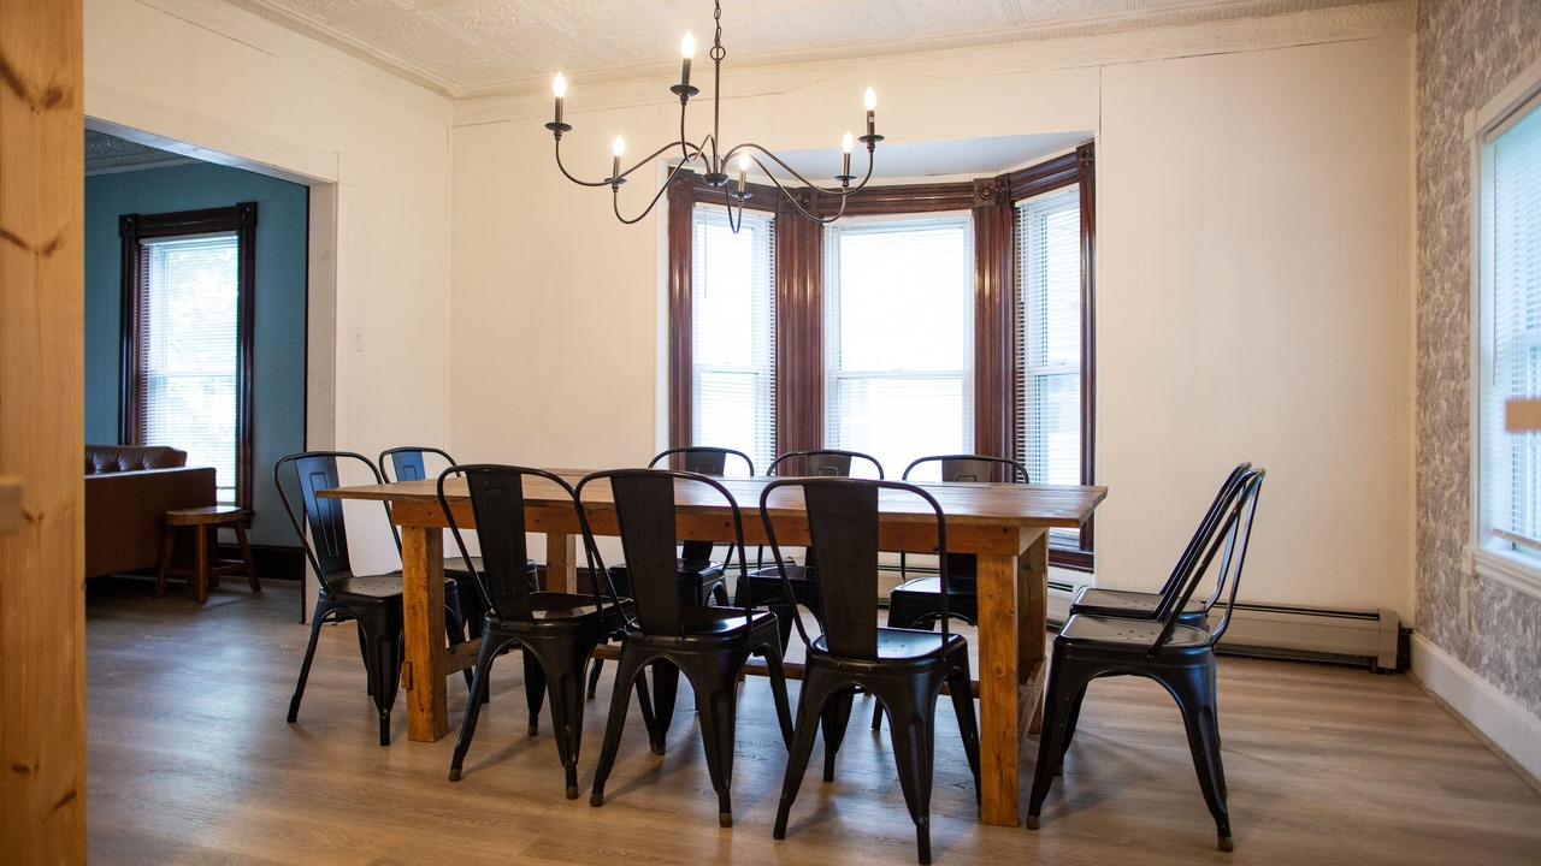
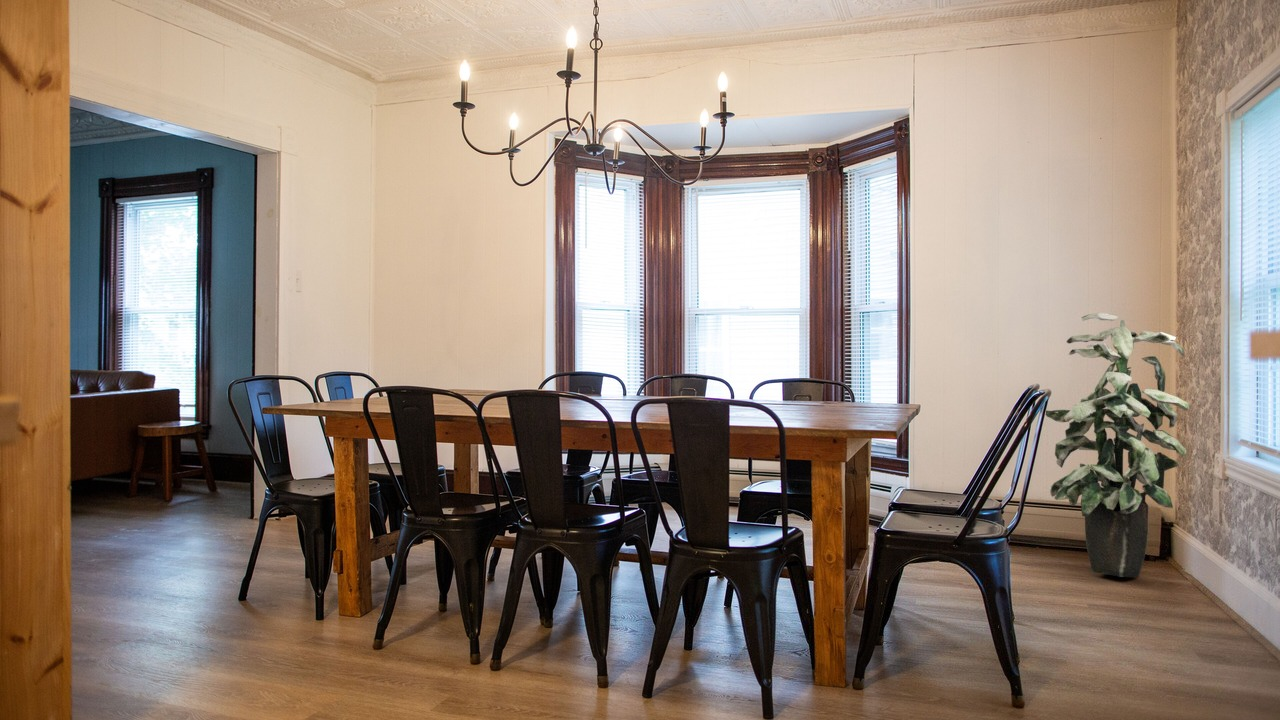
+ indoor plant (1111, 443)
